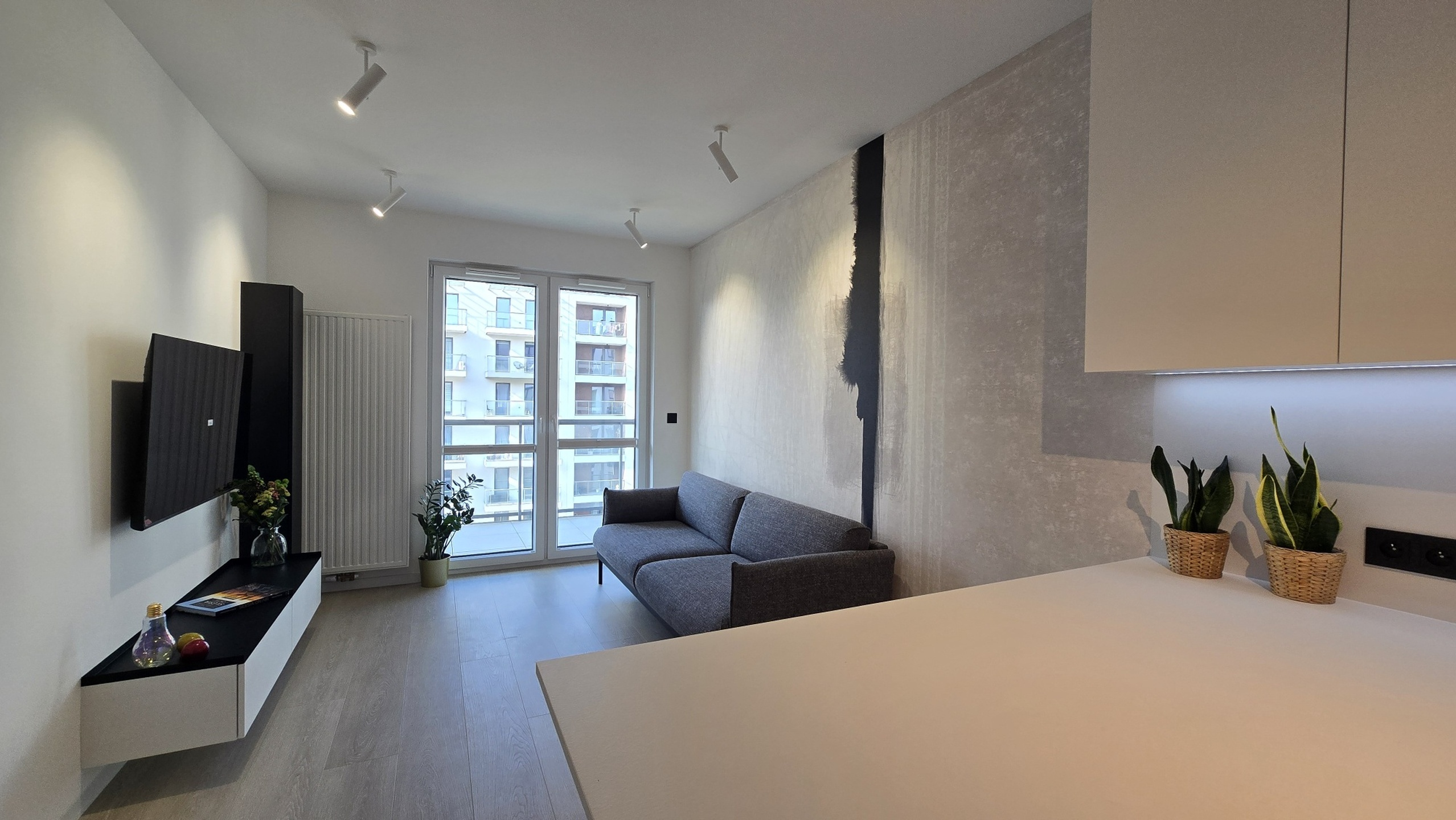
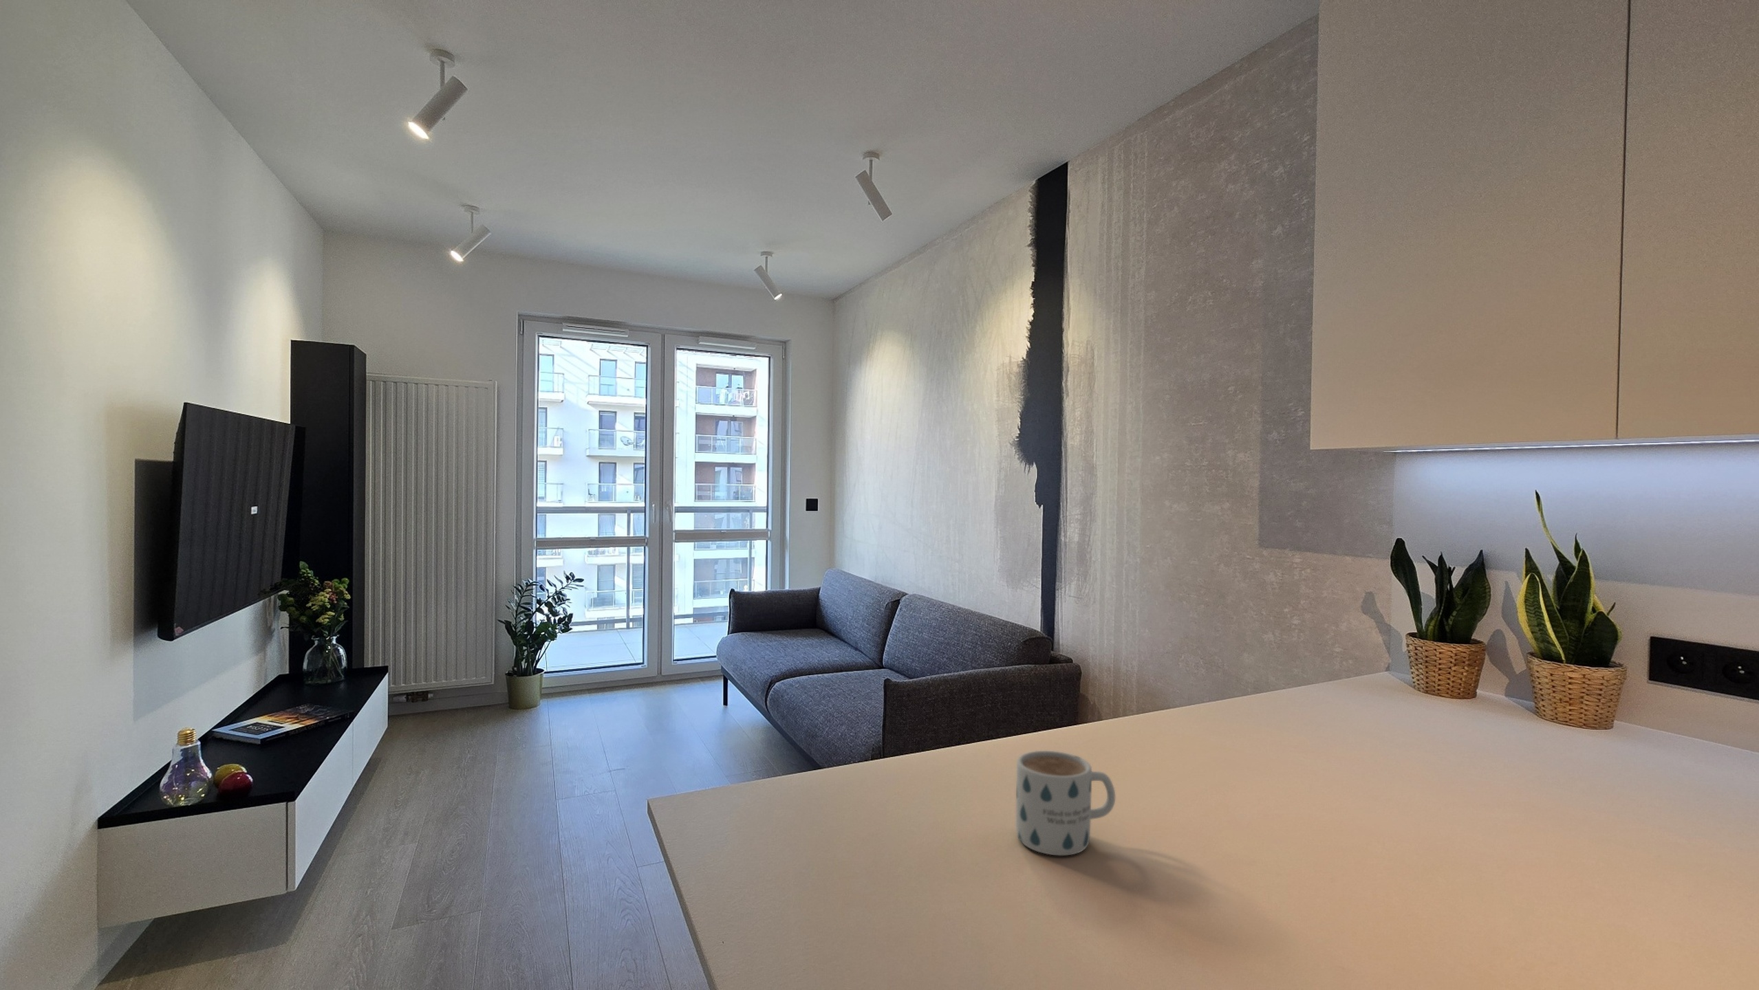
+ mug (1067, 800)
